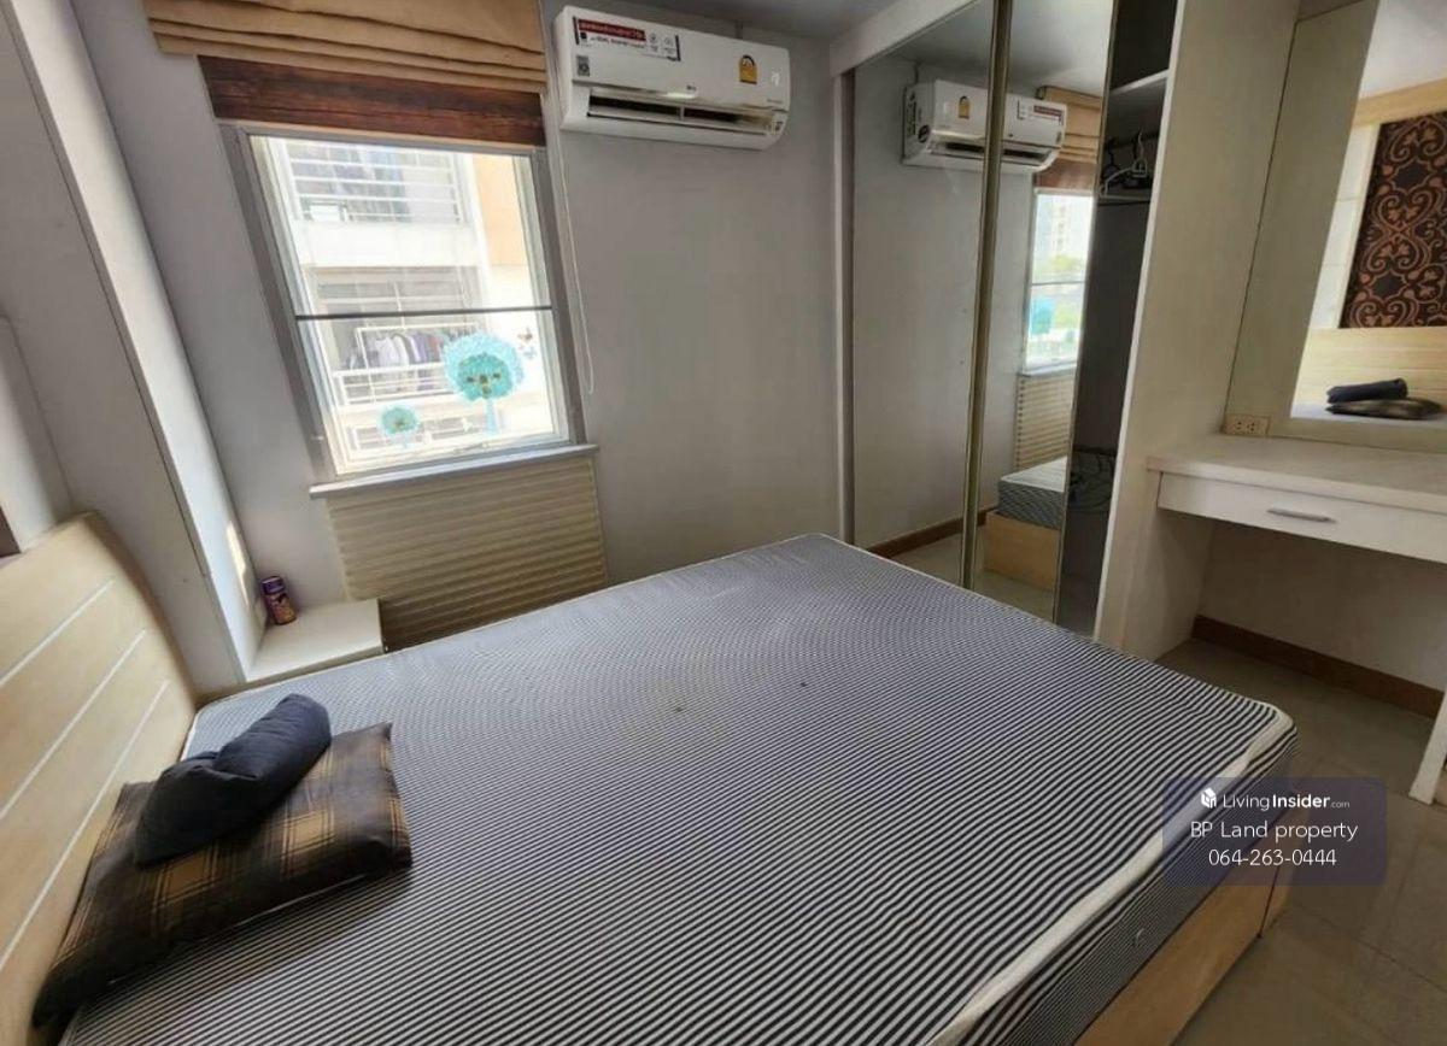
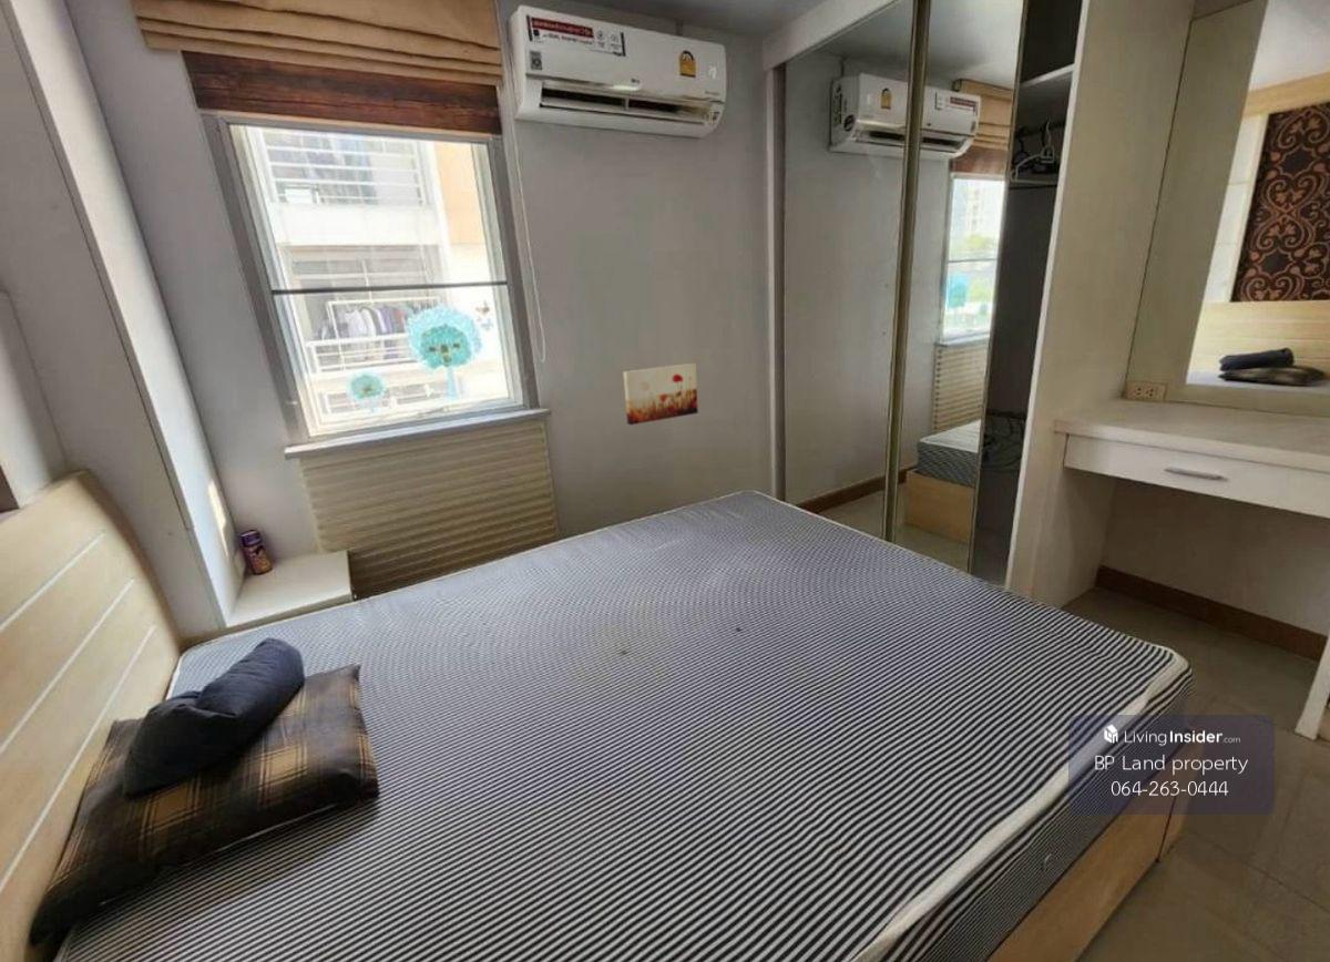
+ wall art (662, 392)
